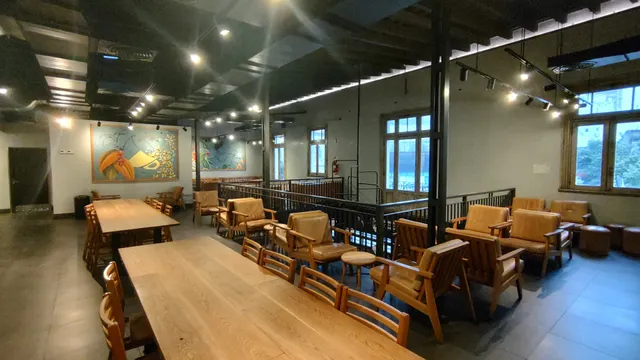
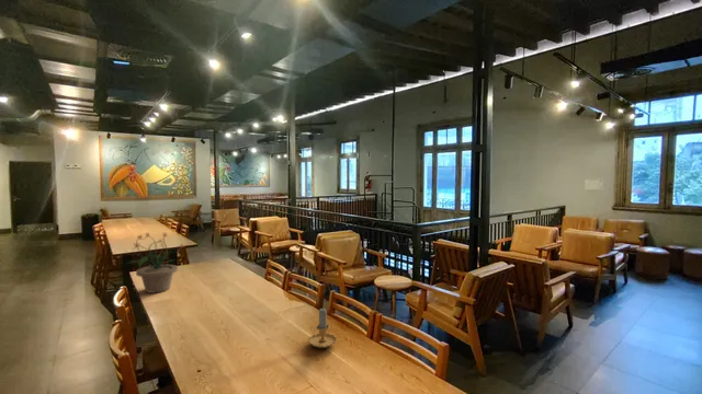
+ potted plant (155, 260)
+ candle (320, 324)
